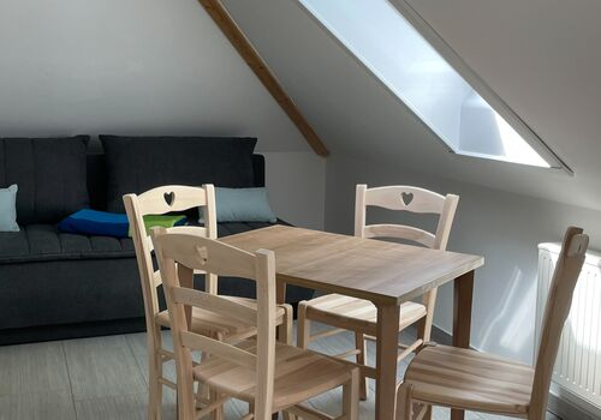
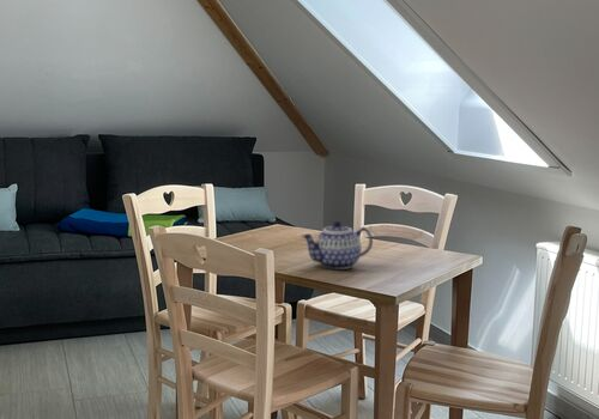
+ teapot (337, 243)
